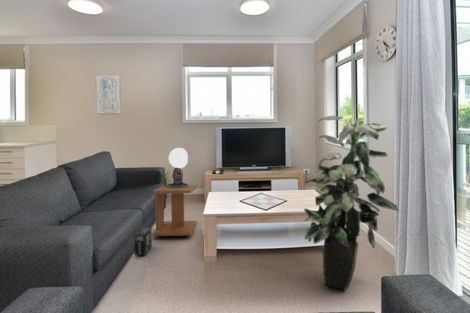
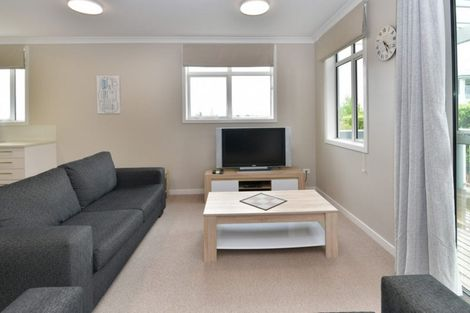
- indoor plant (342, 199)
- table lamp (177, 166)
- side table (176, 209)
- box (143, 241)
